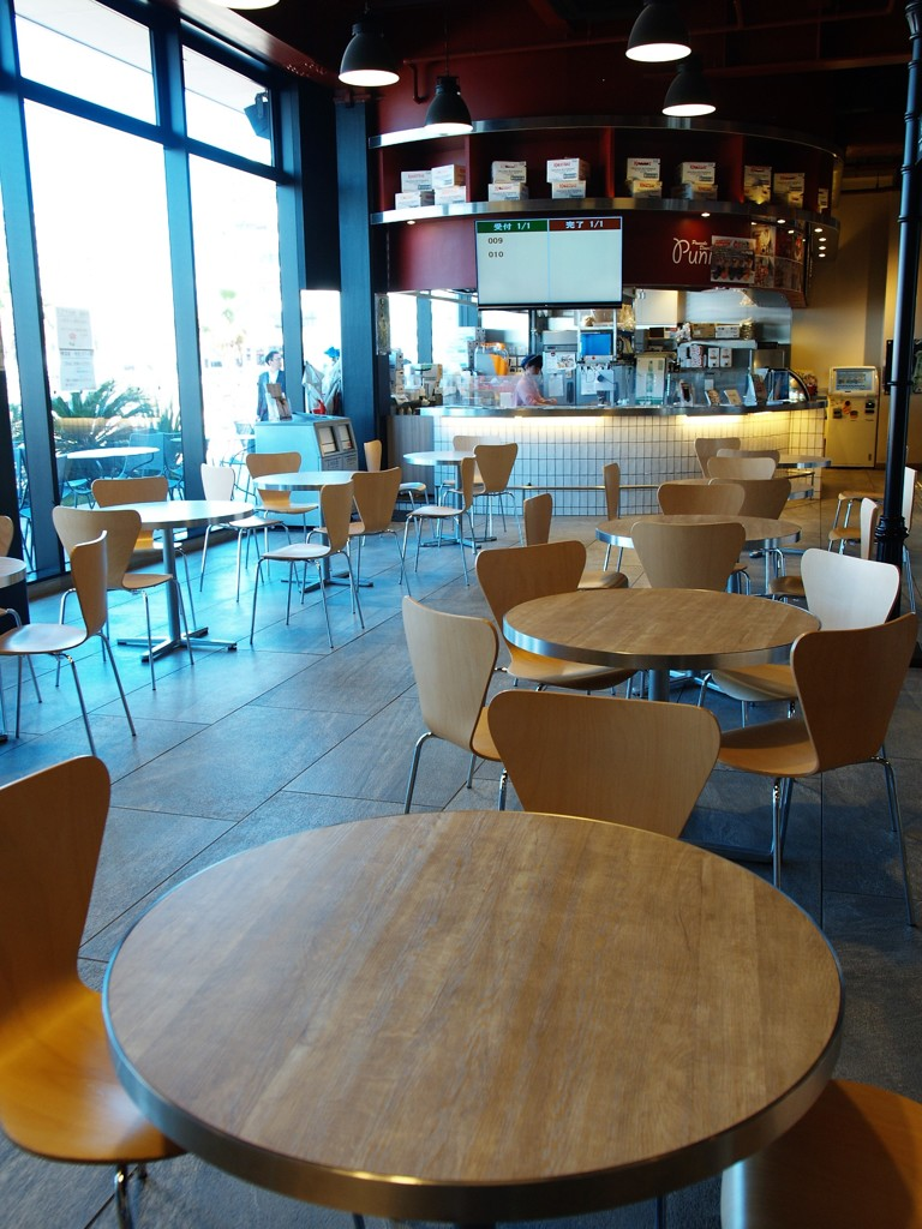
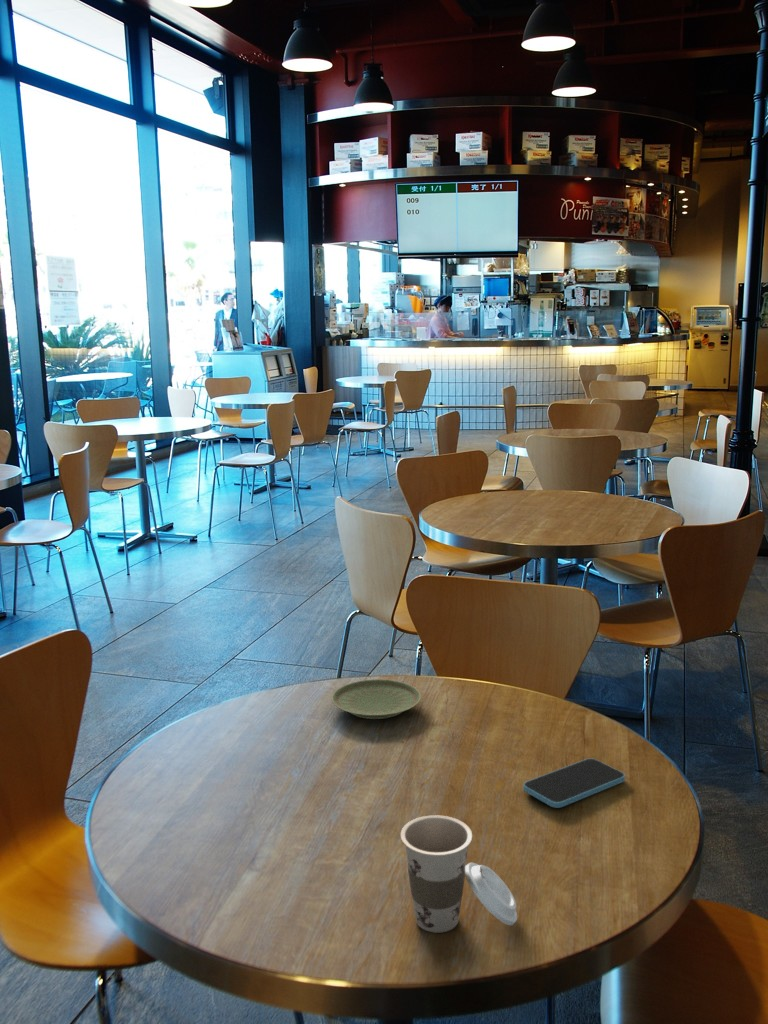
+ cup (459, 875)
+ plate (376, 701)
+ smartphone (574, 781)
